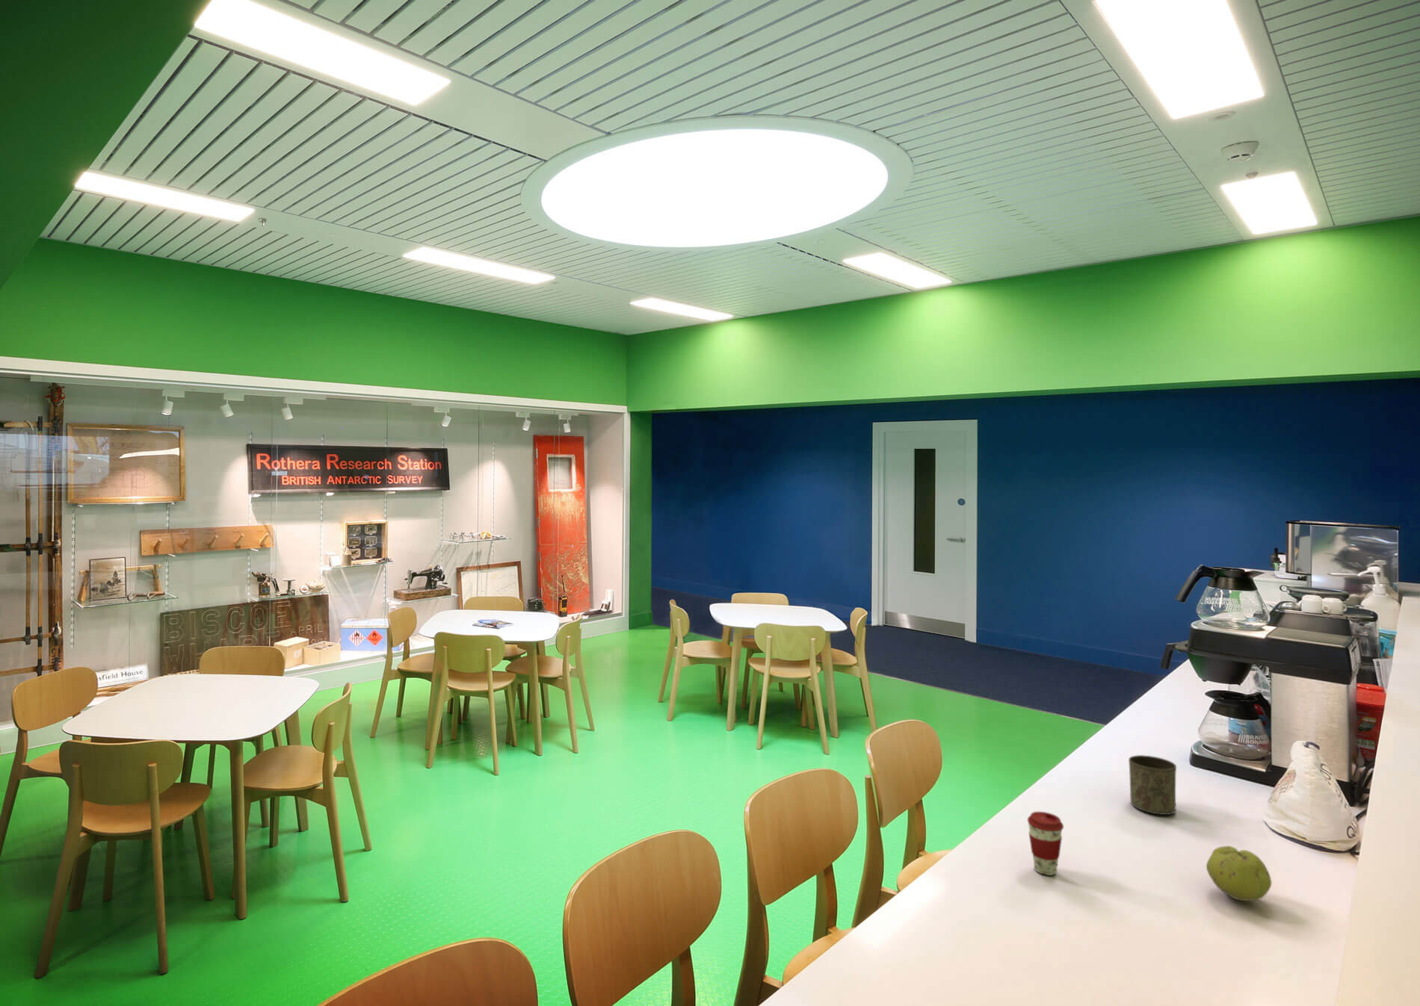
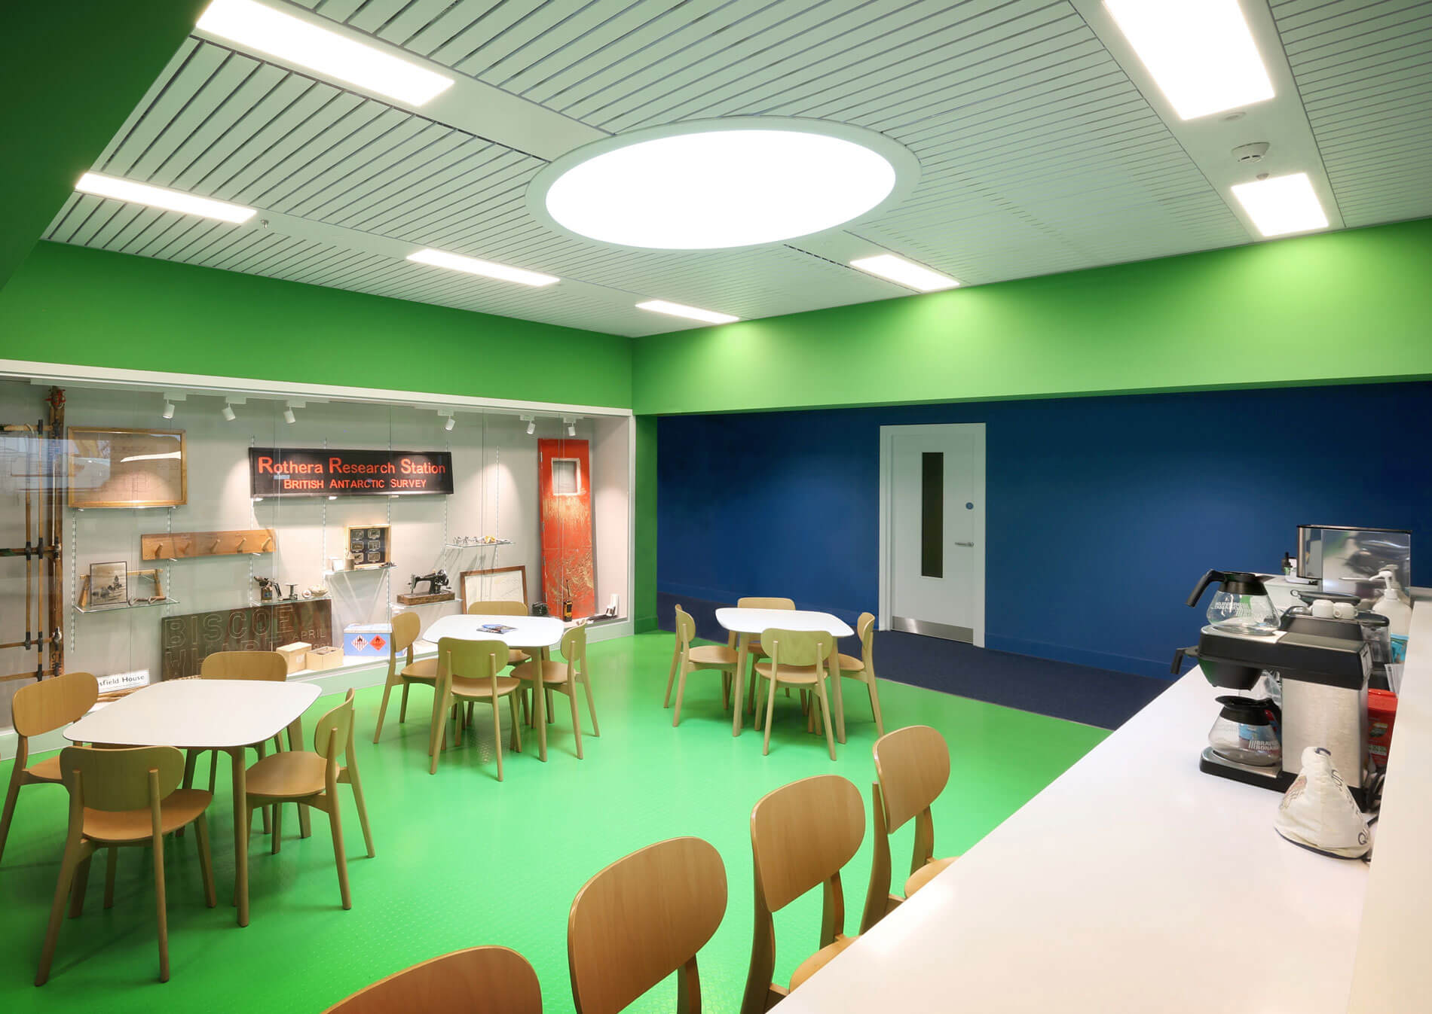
- coffee cup (1044, 843)
- fruit (1237, 874)
- cup (1152, 784)
